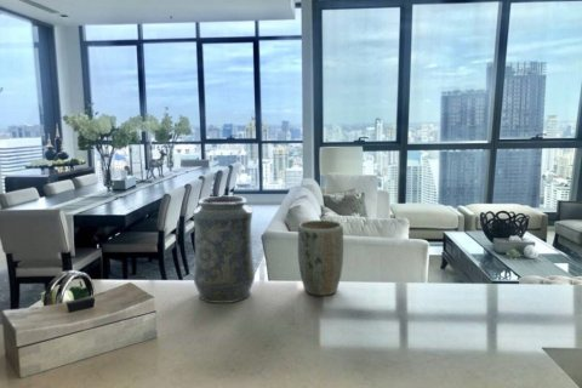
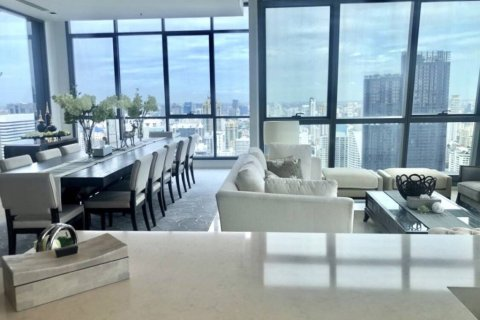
- plant pot (320, 257)
- decorative vase (223, 247)
